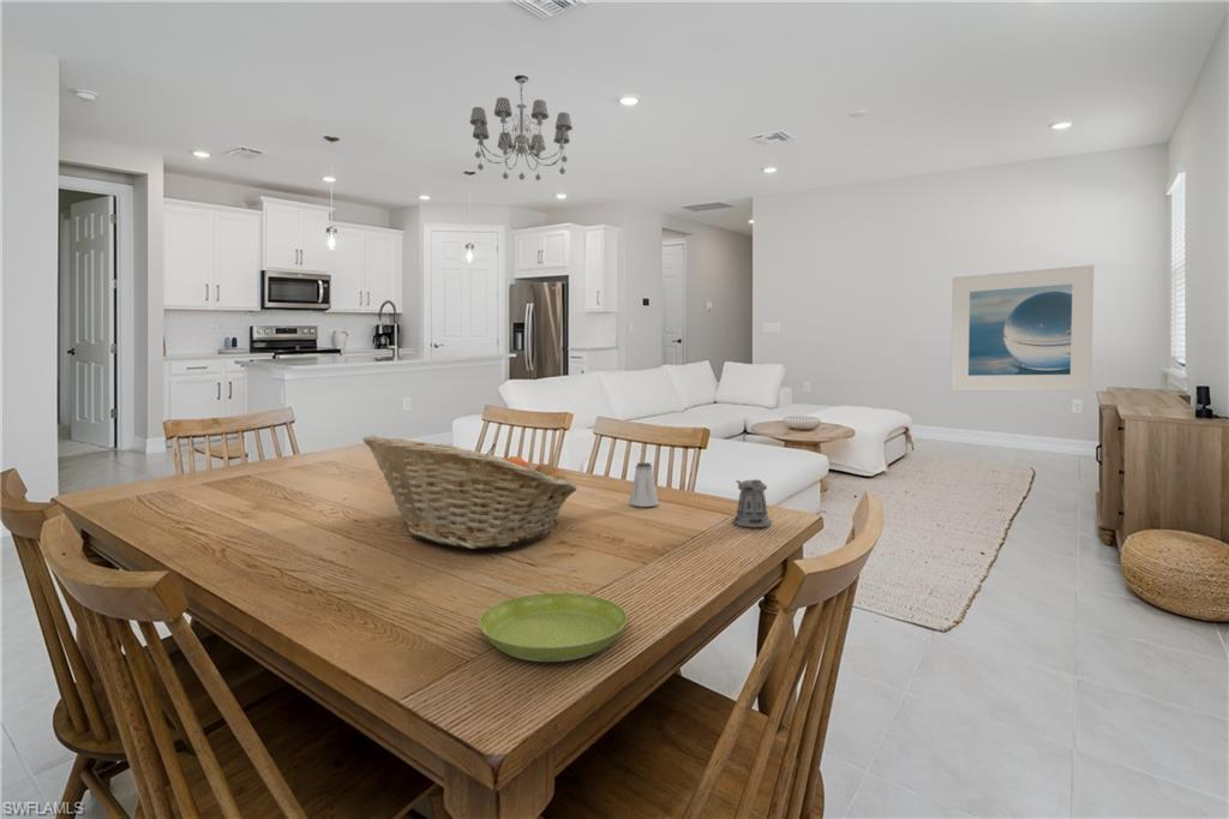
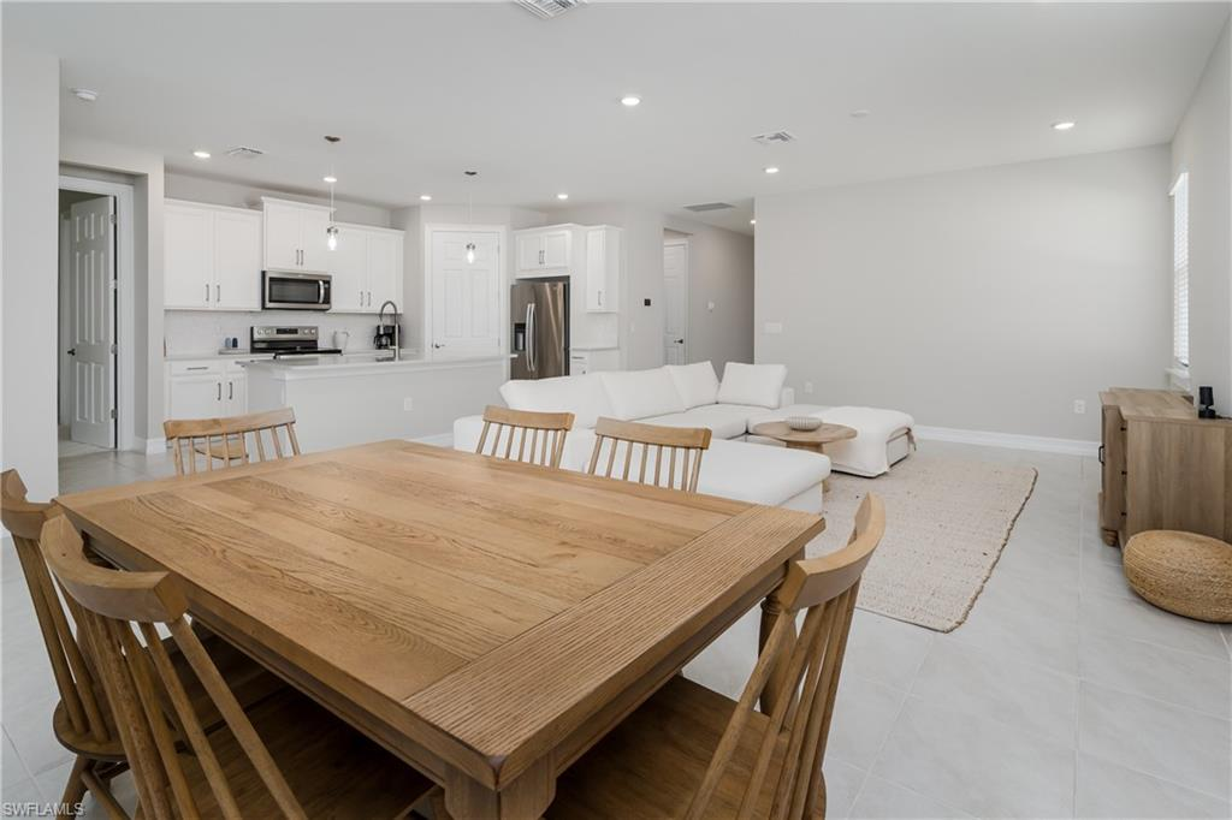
- pepper shaker (750, 500)
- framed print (1018, 331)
- chandelier (521, 128)
- saucer (553, 627)
- fruit basket (469, 482)
- saltshaker (643, 483)
